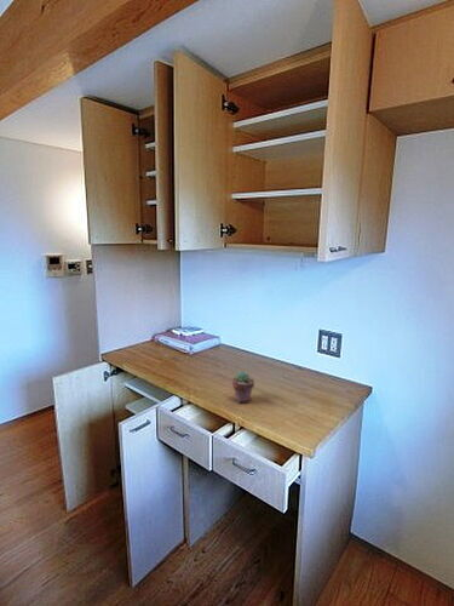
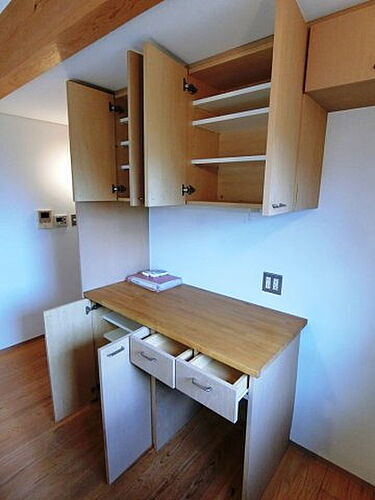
- potted succulent (242, 385)
